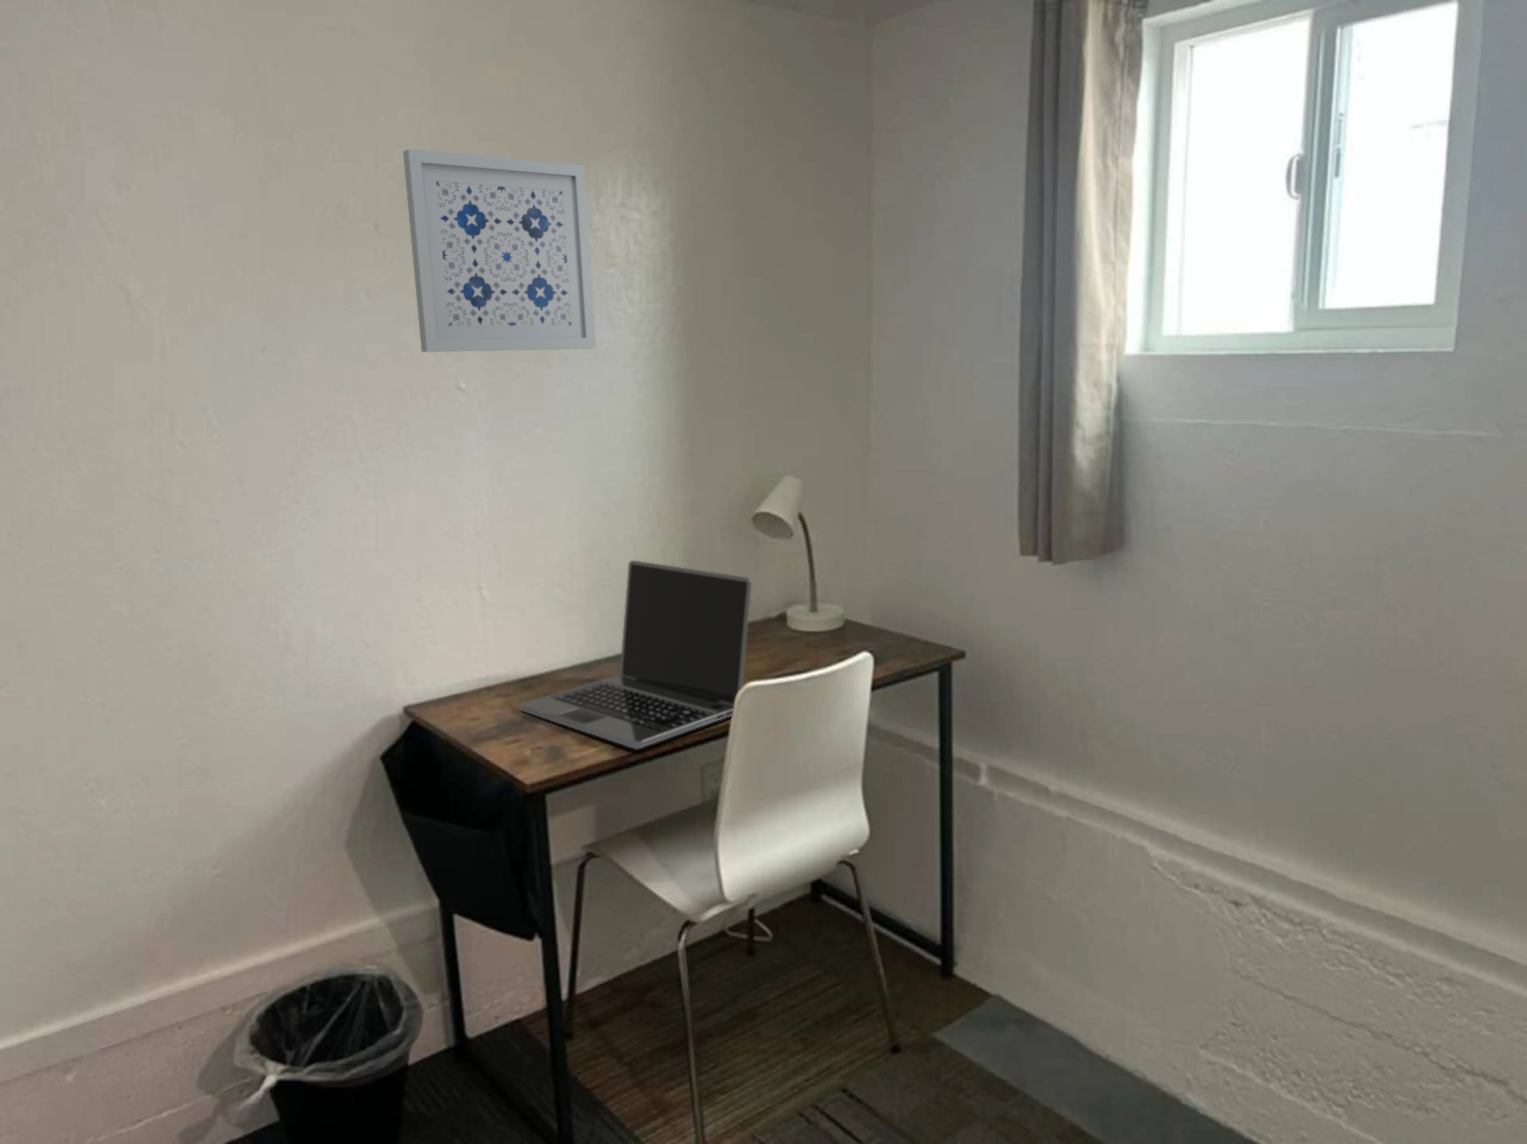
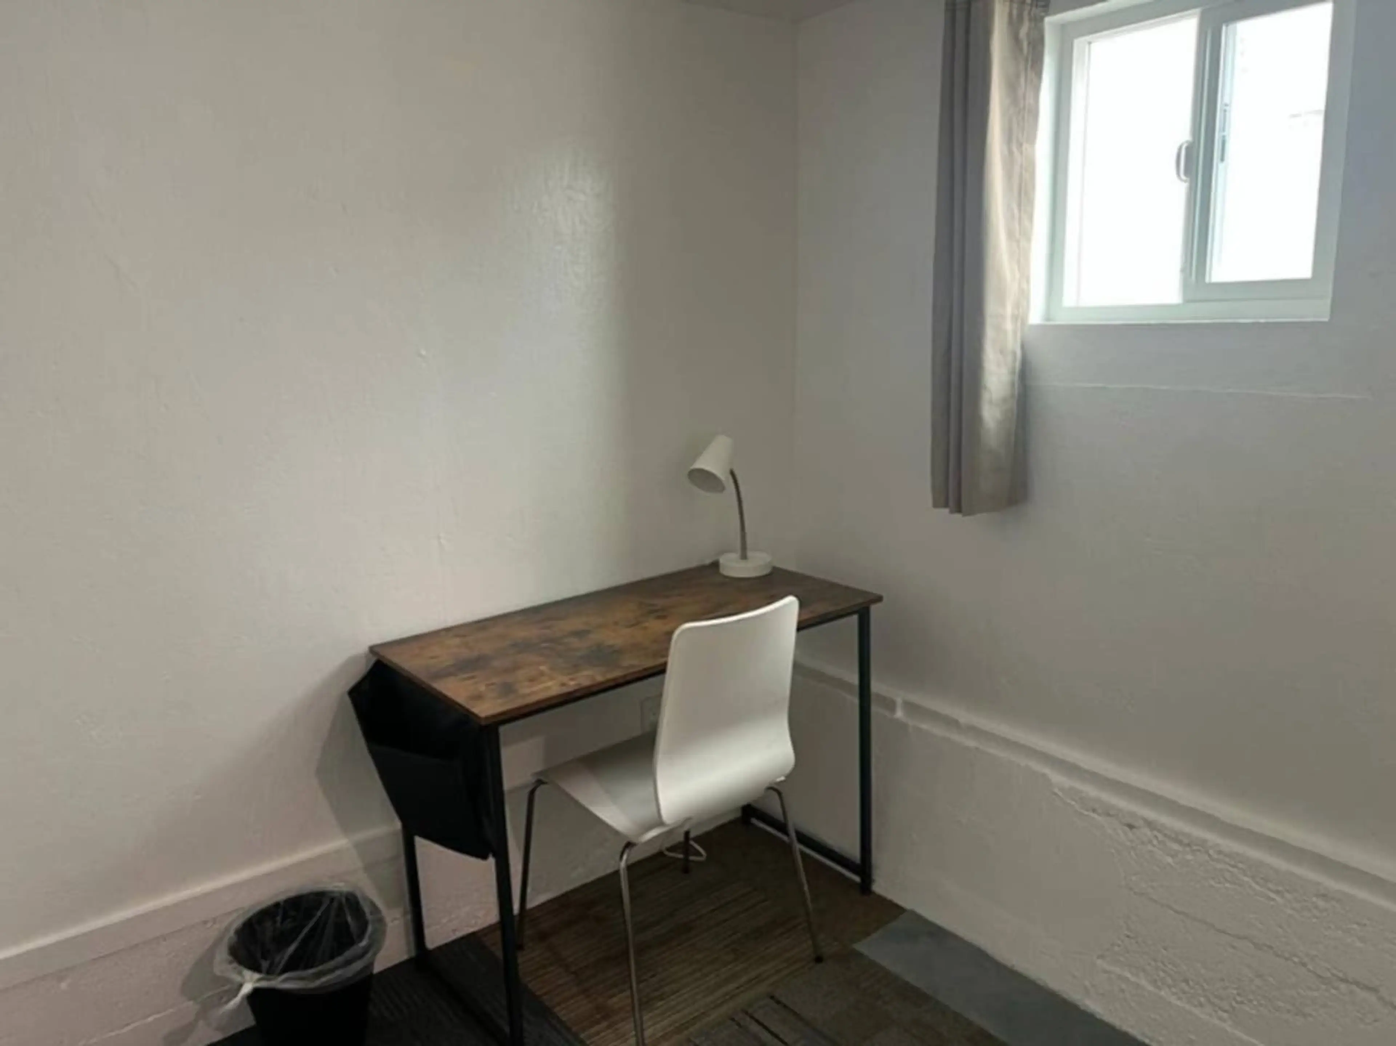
- wall art (505, 256)
- laptop (634, 645)
